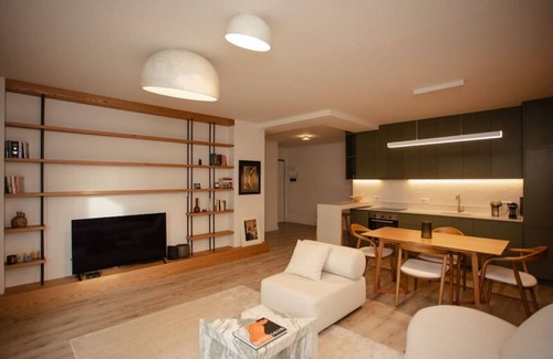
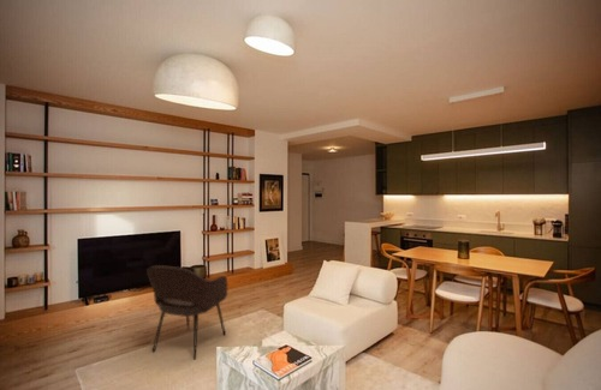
+ armchair (188, 302)
